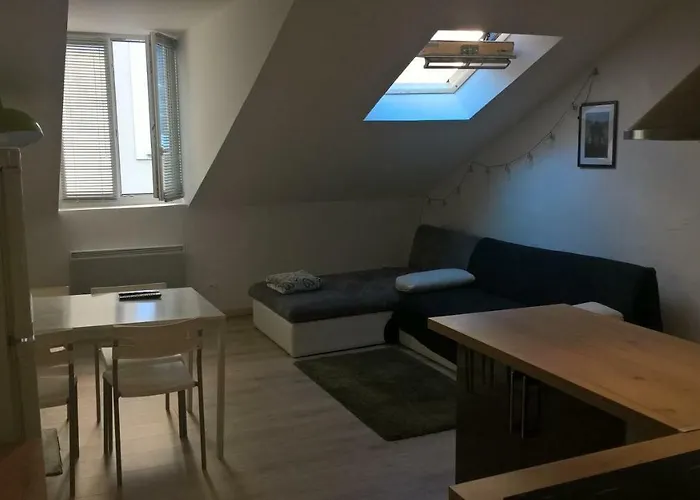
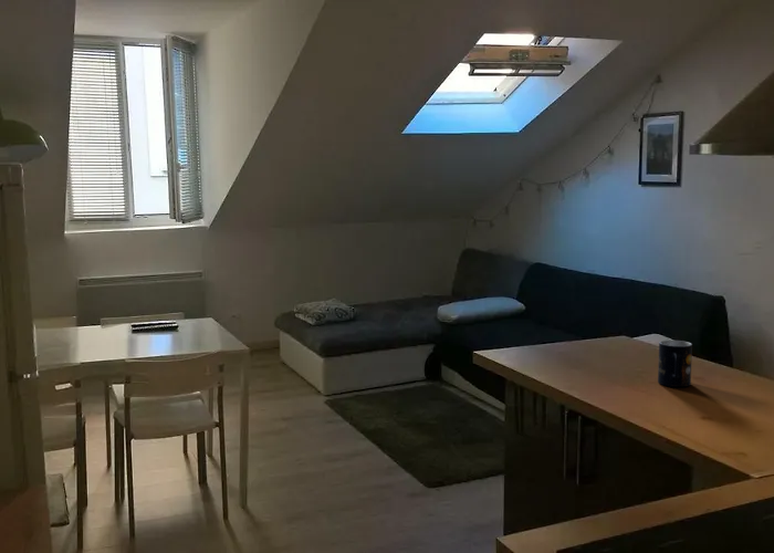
+ mug (677, 364)
